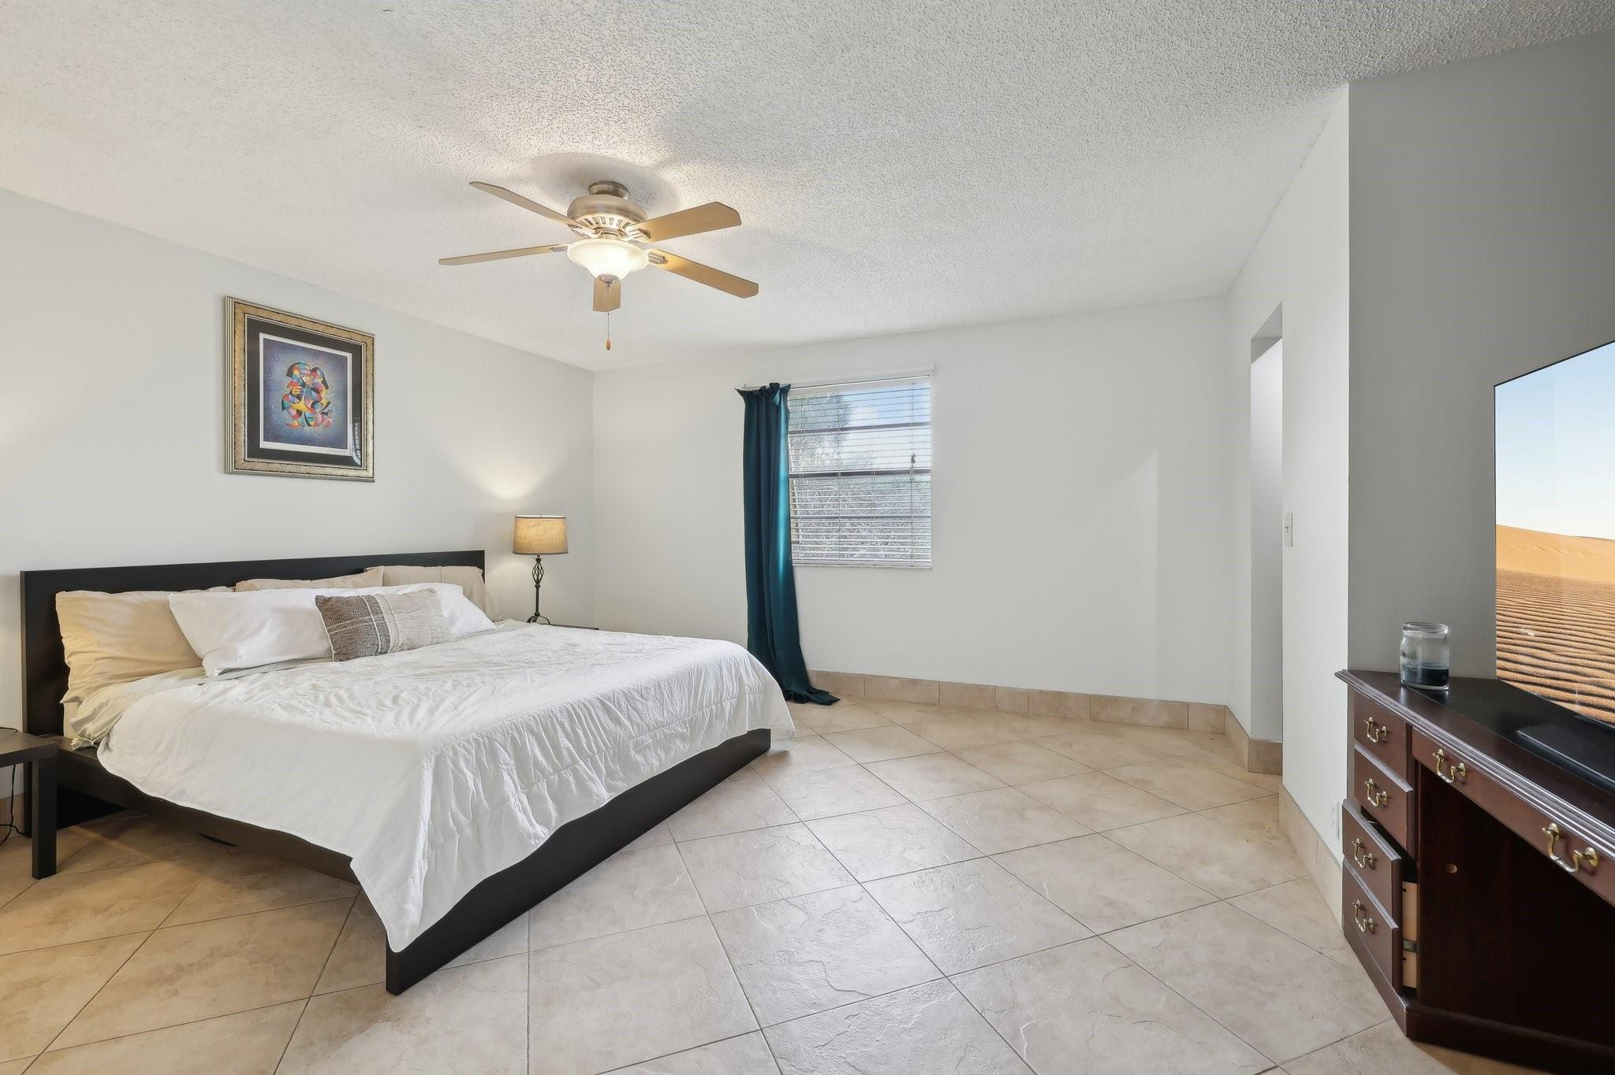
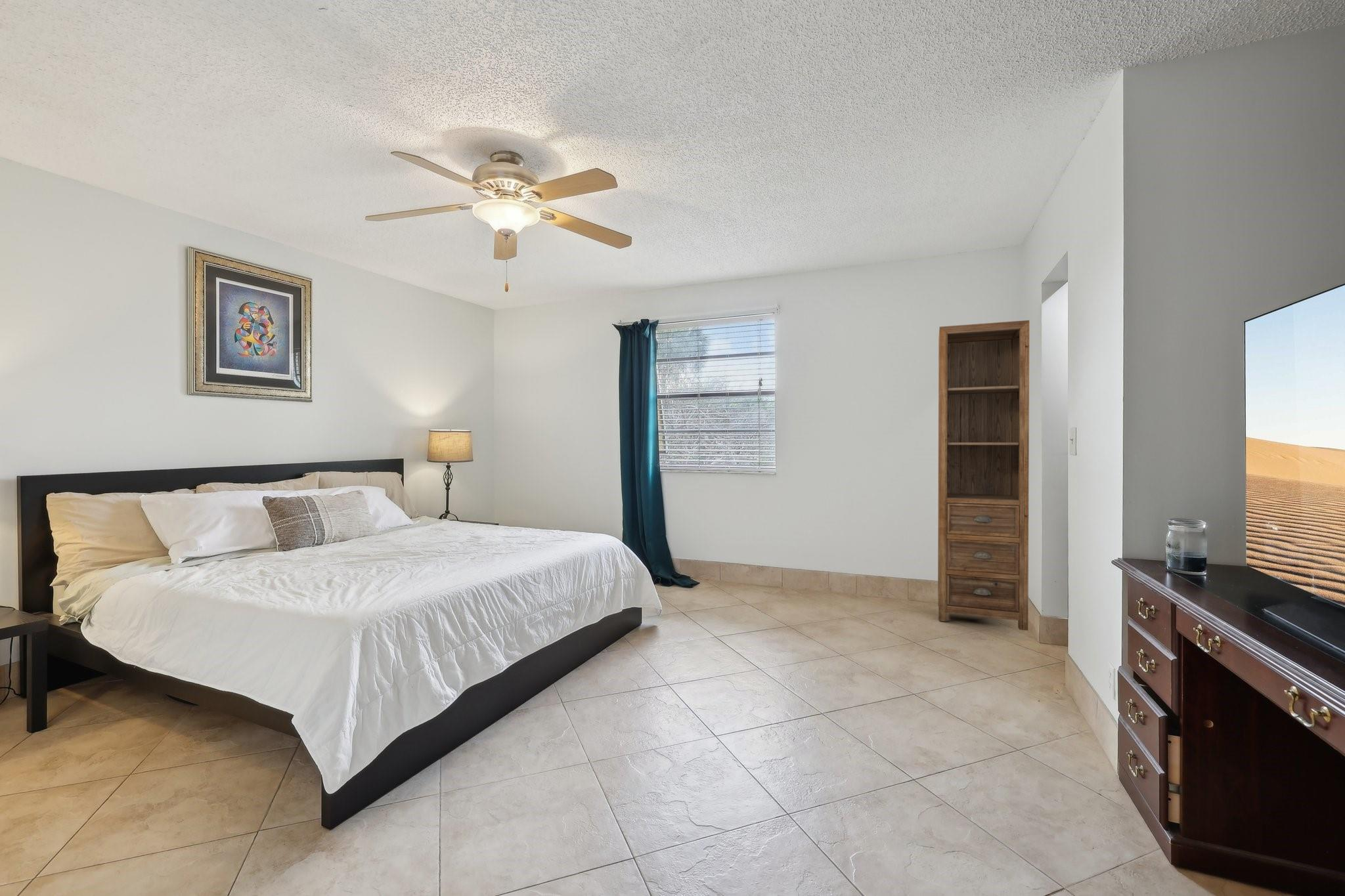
+ shelf (980, 473)
